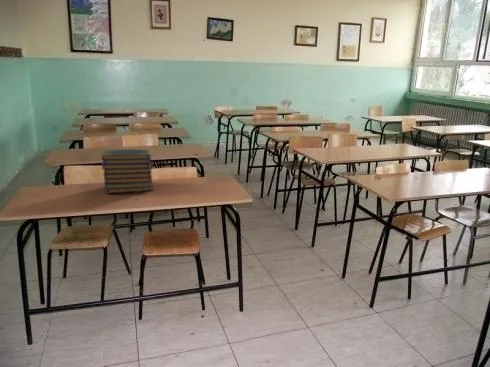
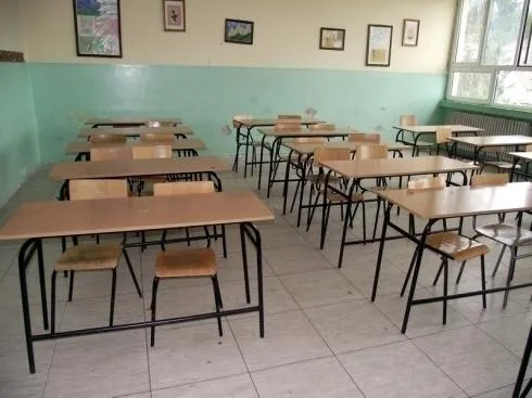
- book stack (127, 170)
